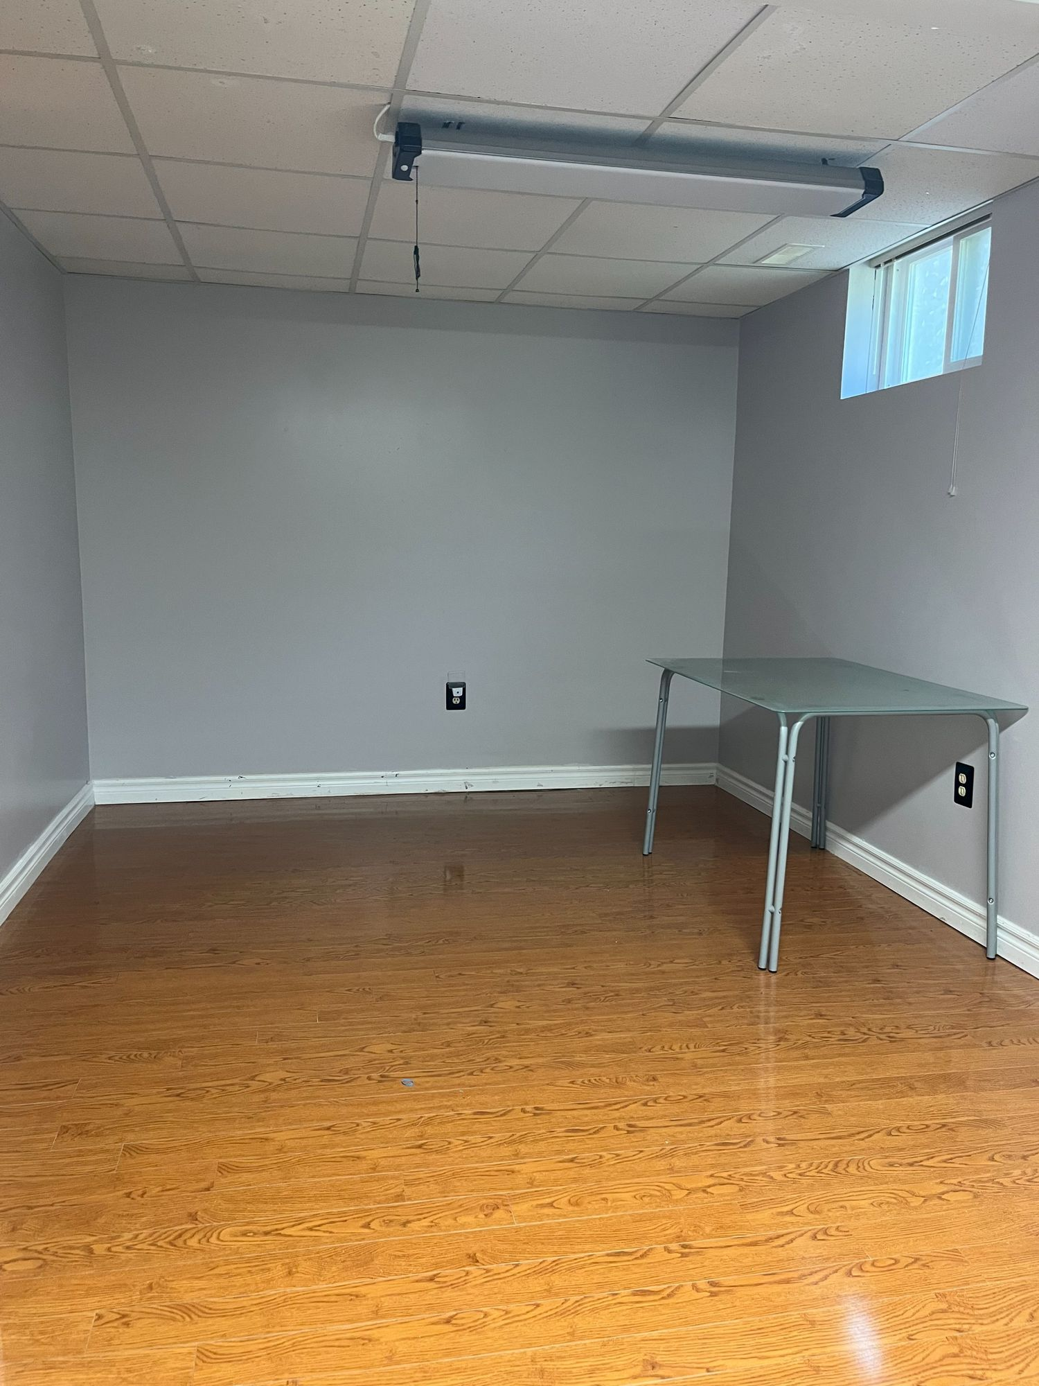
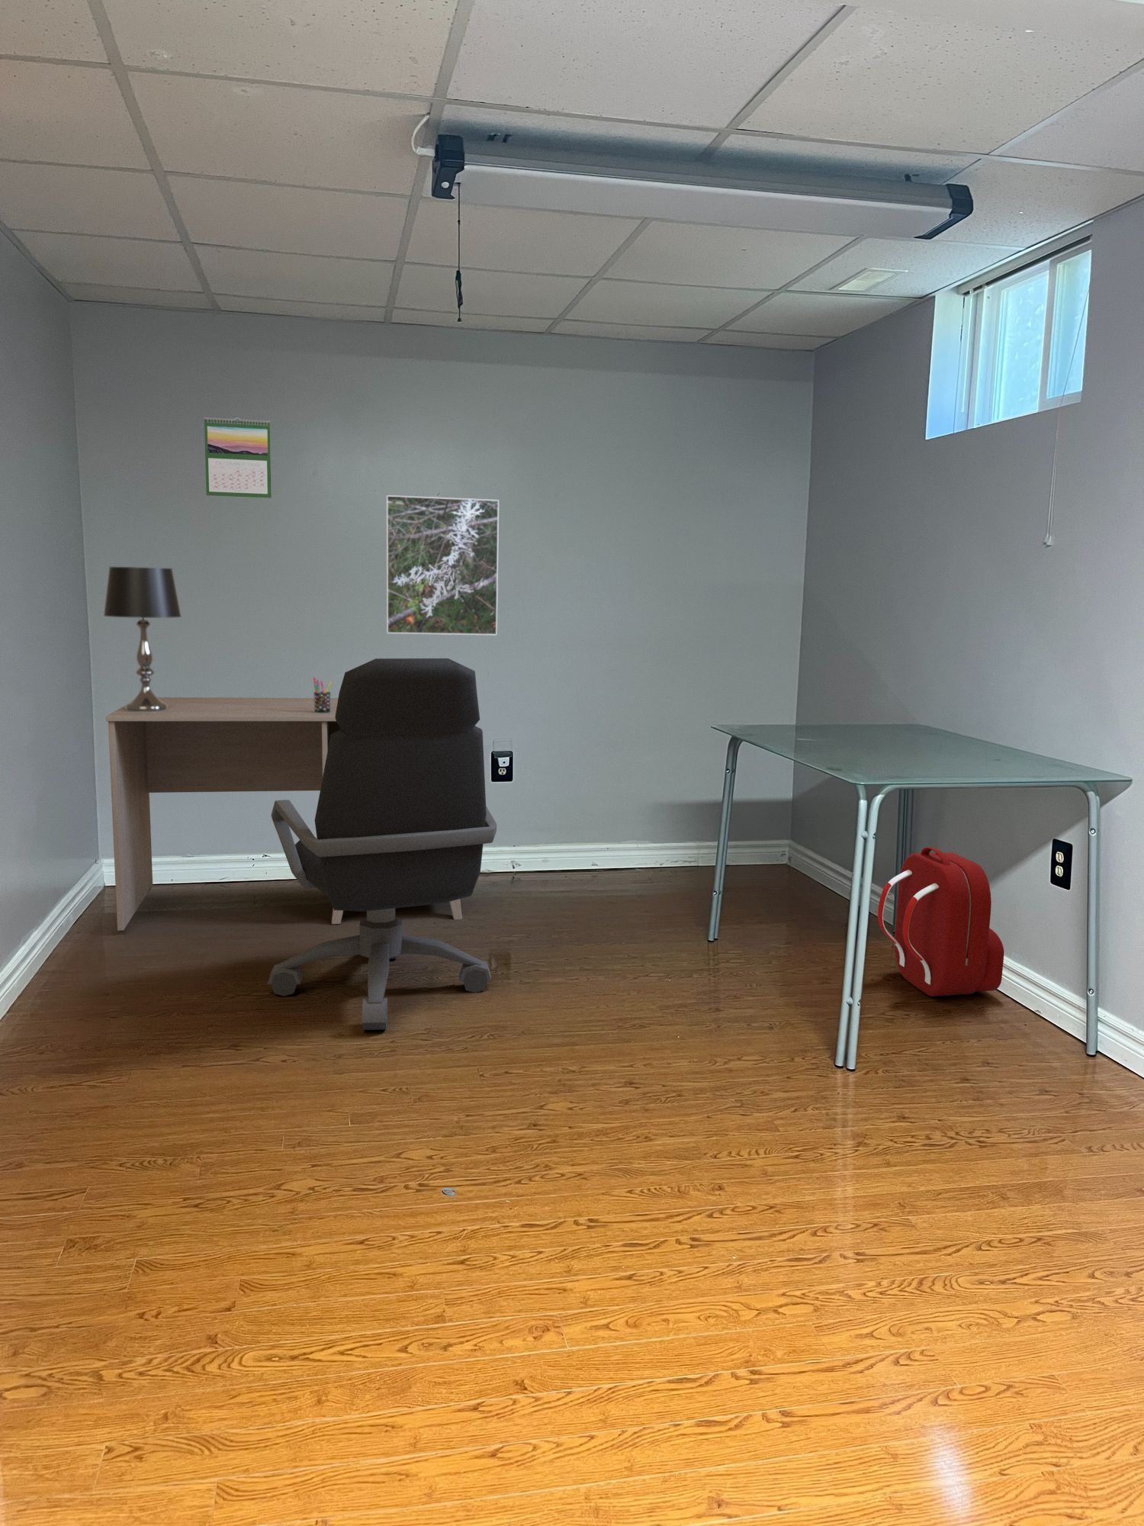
+ pen holder (320, 695)
+ table lamp (143, 638)
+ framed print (442, 566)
+ office chair (381, 825)
+ backpack (936, 917)
+ desk (298, 791)
+ calendar (238, 457)
